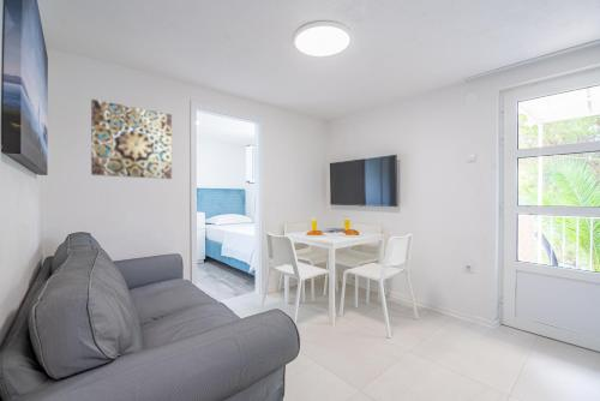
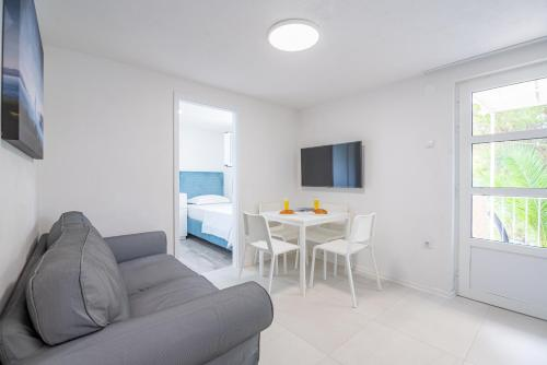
- wall art (134, 142)
